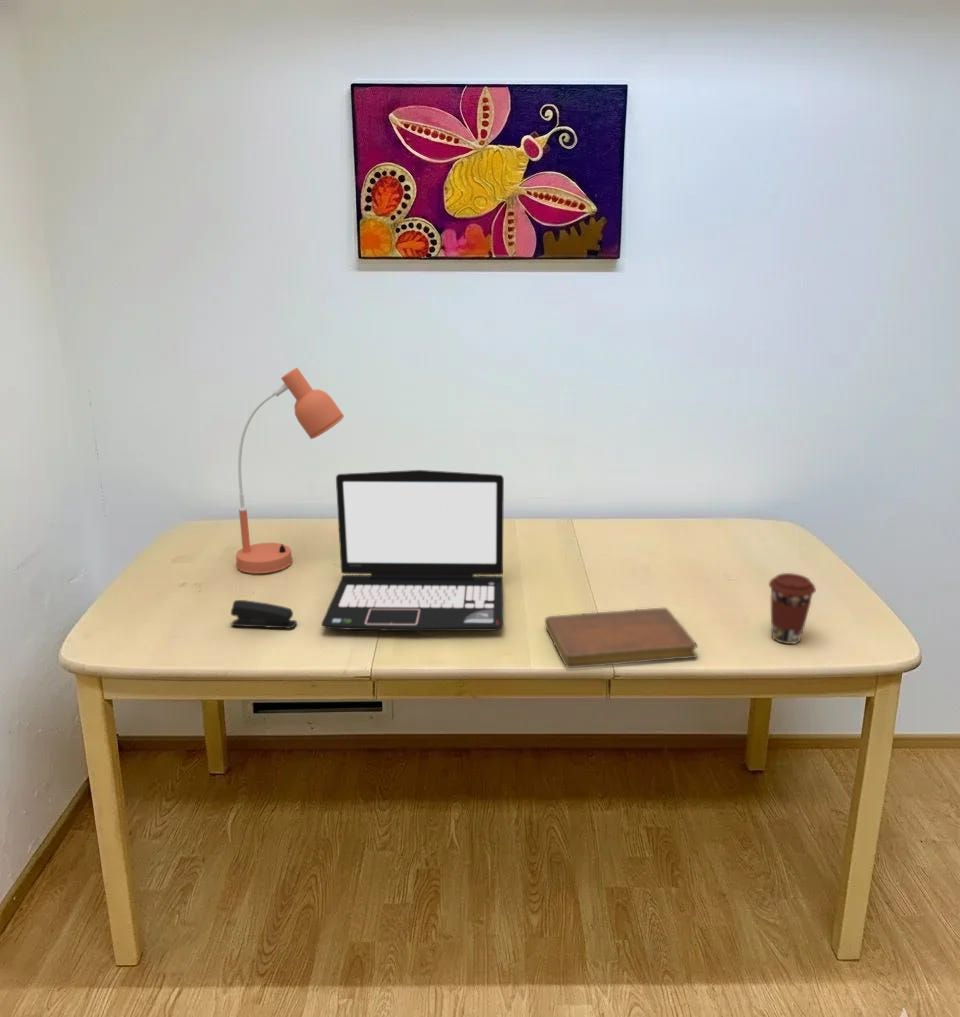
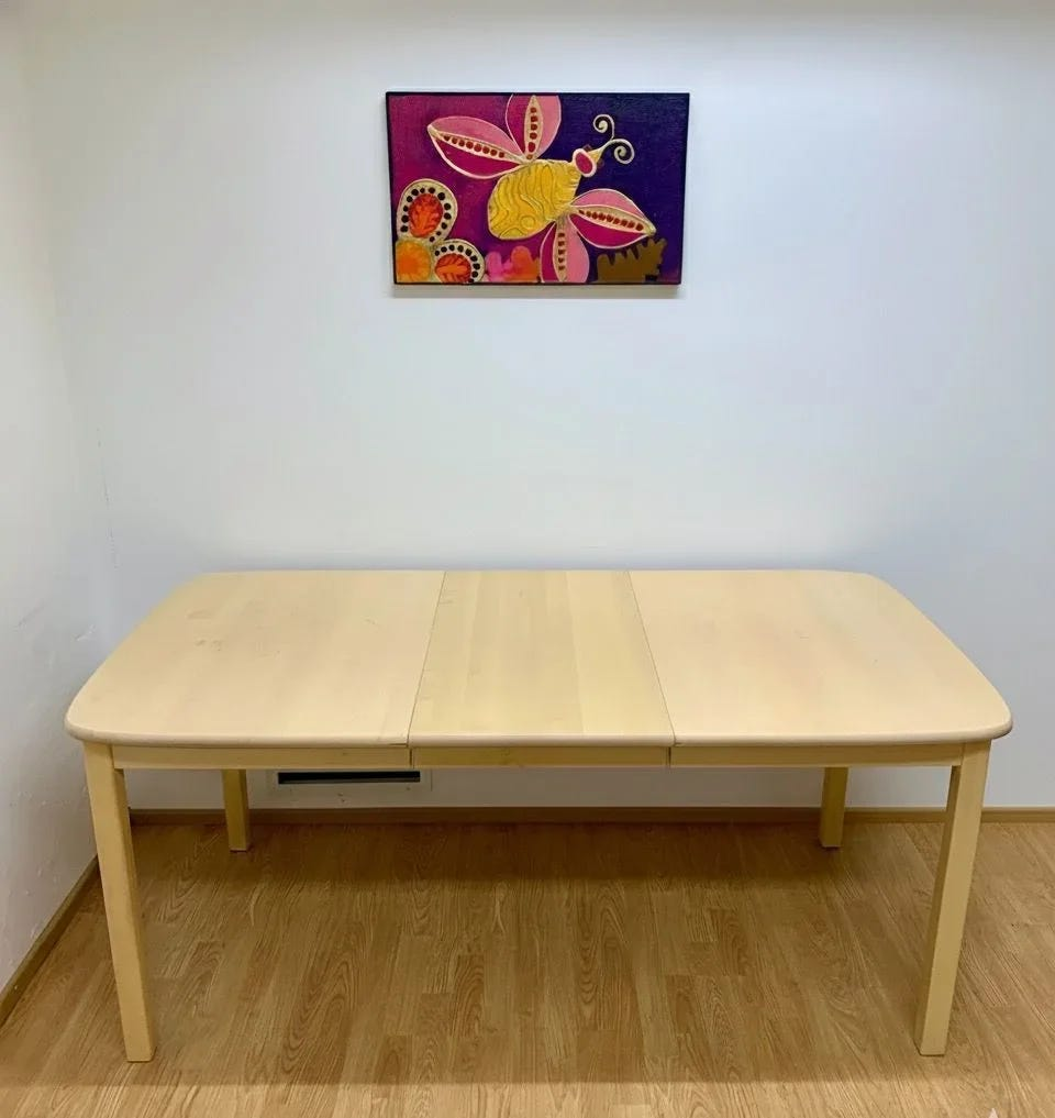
- laptop (415, 549)
- stapler (263, 613)
- notebook (618, 635)
- coffee cup (789, 608)
- desk lamp (310, 438)
